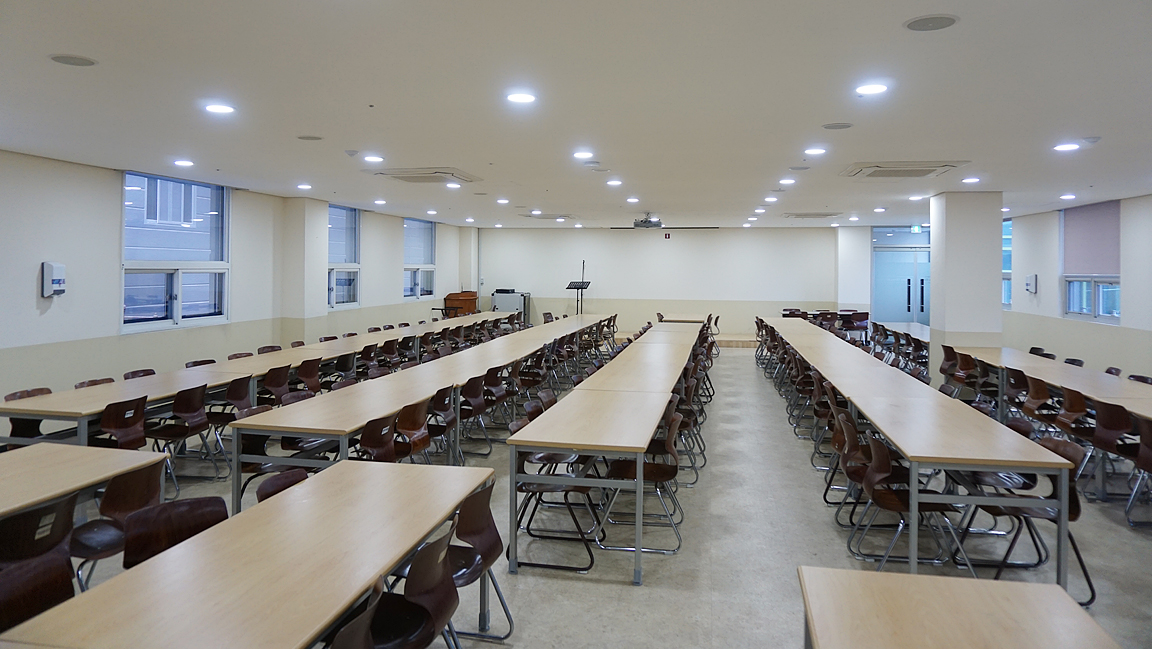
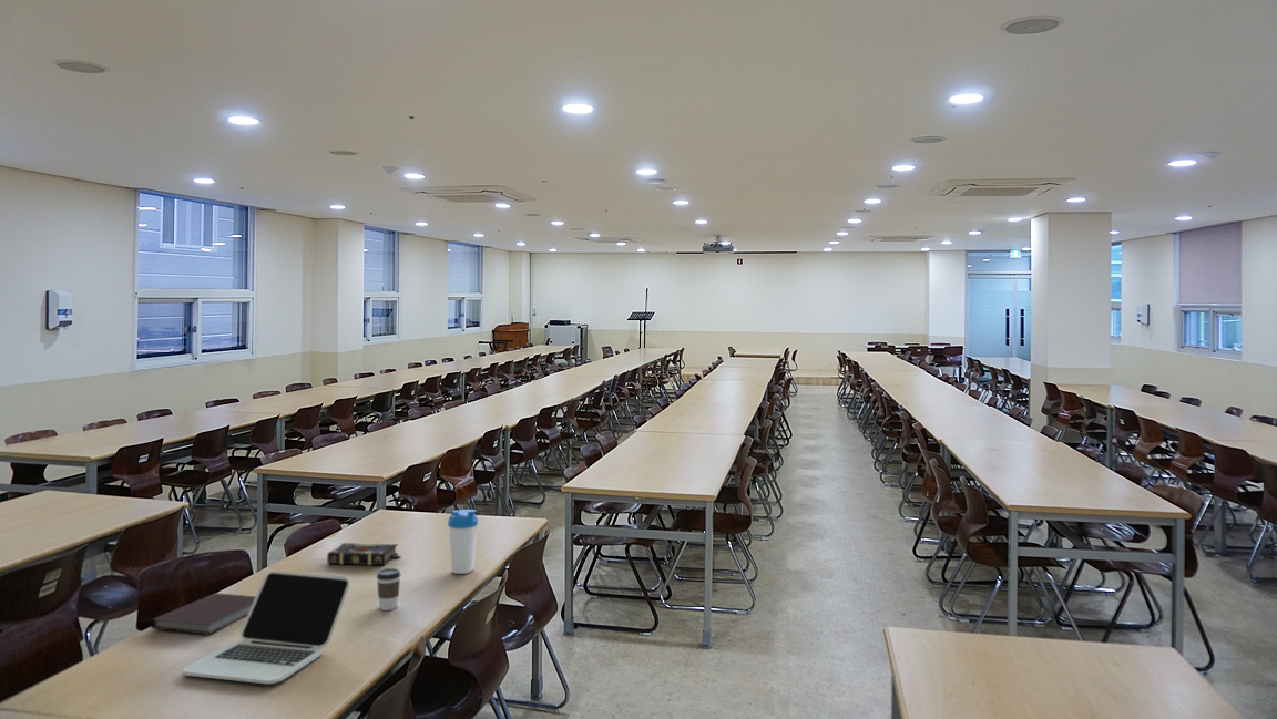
+ water bottle (462, 540)
+ notebook (211, 612)
+ laptop (270, 622)
+ coffee cup (388, 589)
+ book (366, 553)
